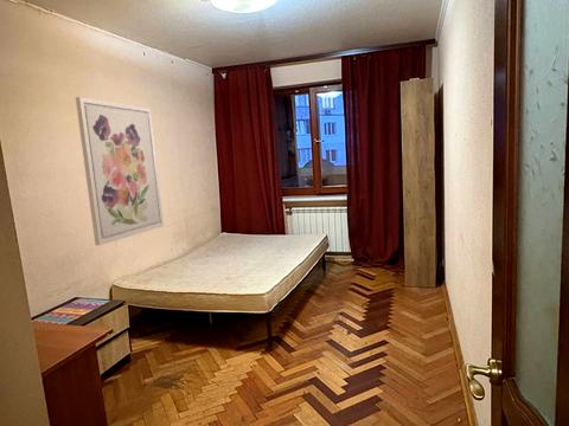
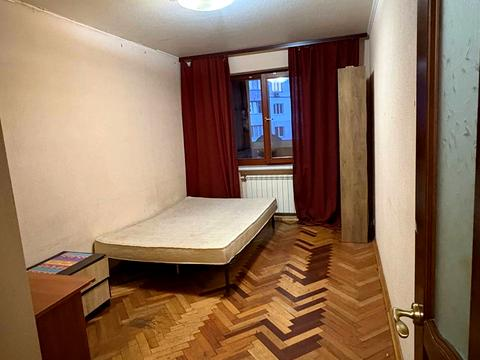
- wall art (124, 170)
